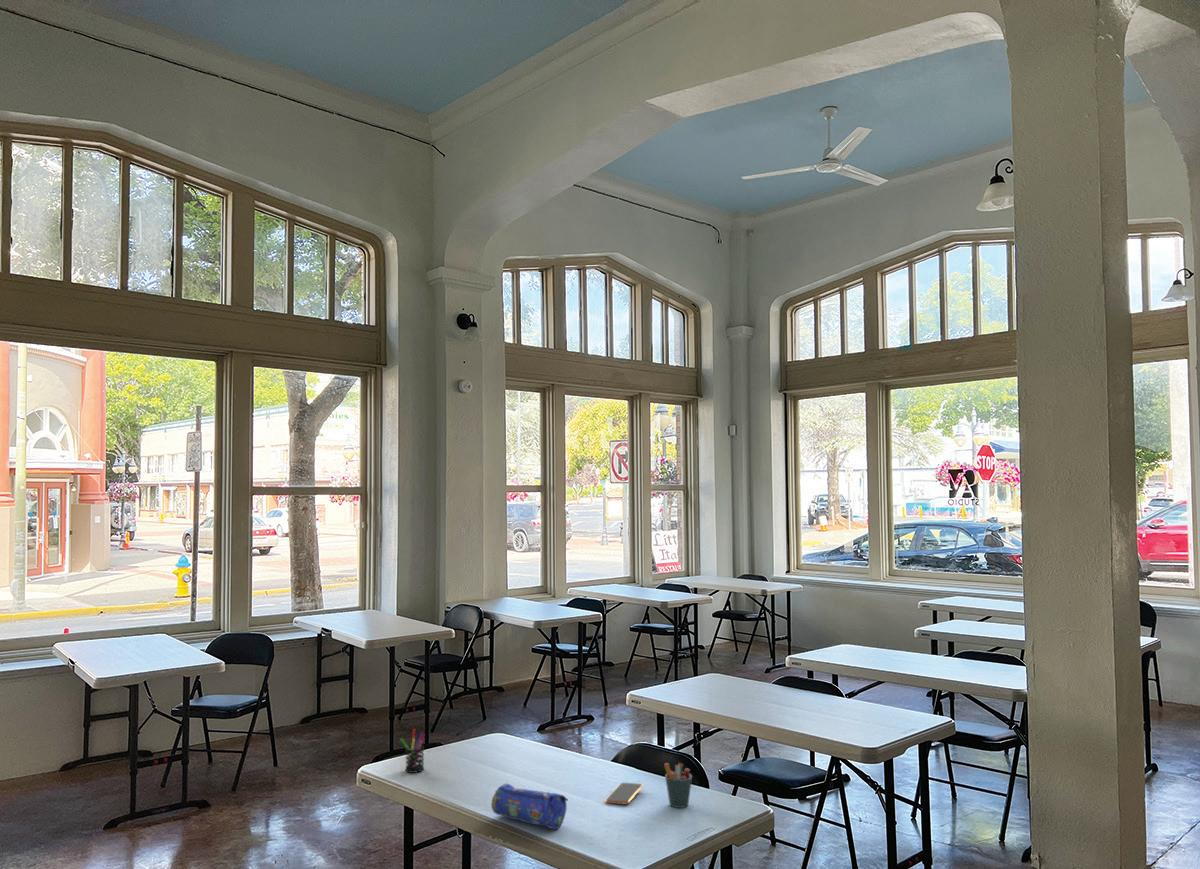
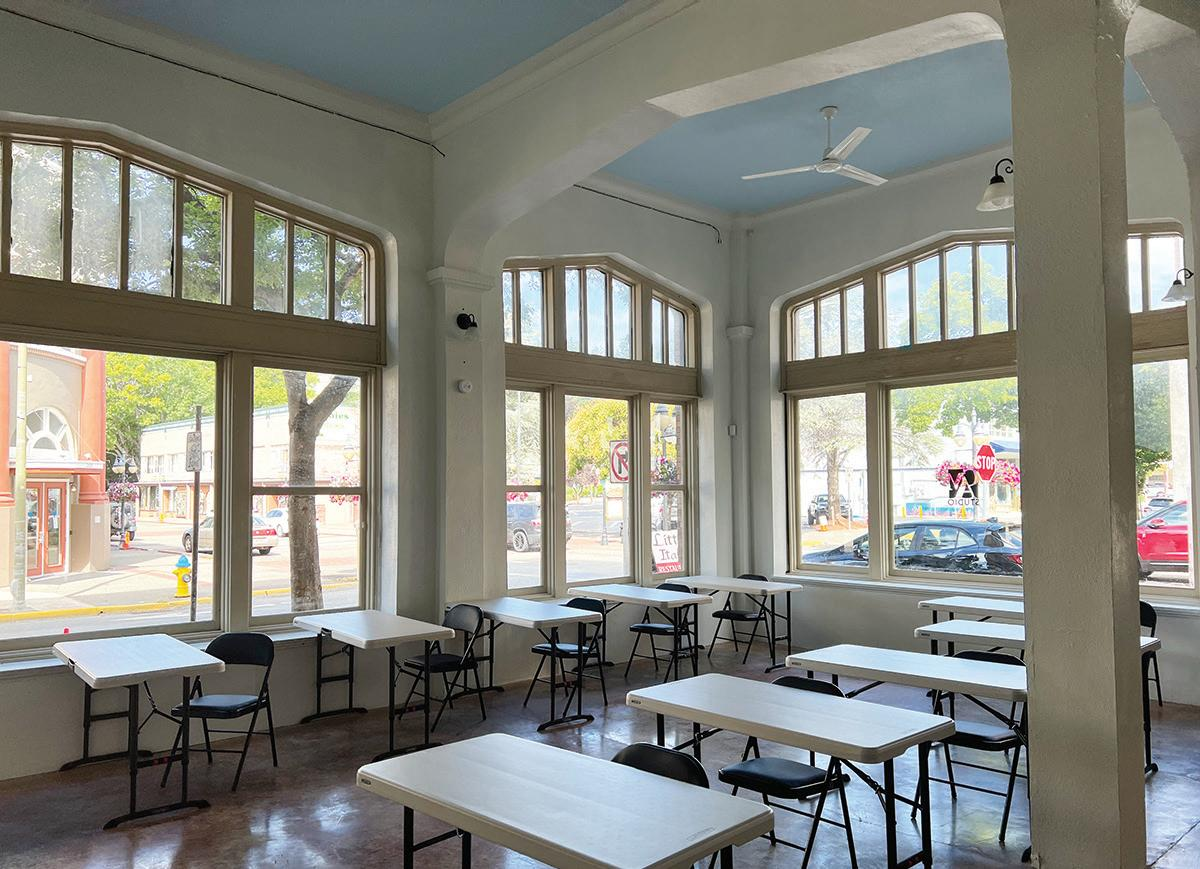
- pencil case (529, 804)
- smartphone (624, 793)
- pen holder (678, 782)
- pen holder (412, 750)
